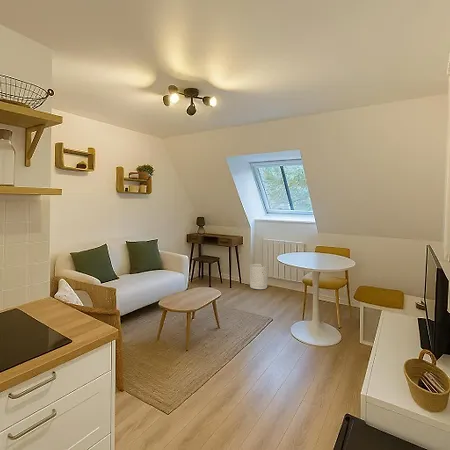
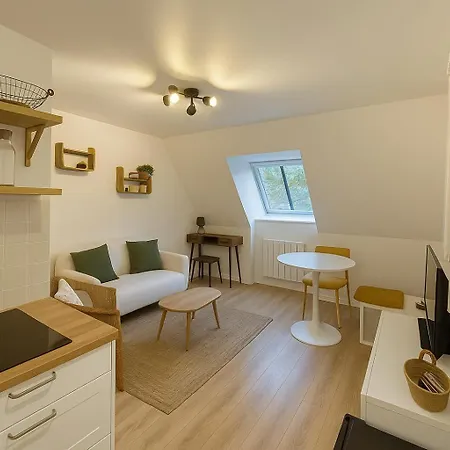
- waste bin (258, 276)
